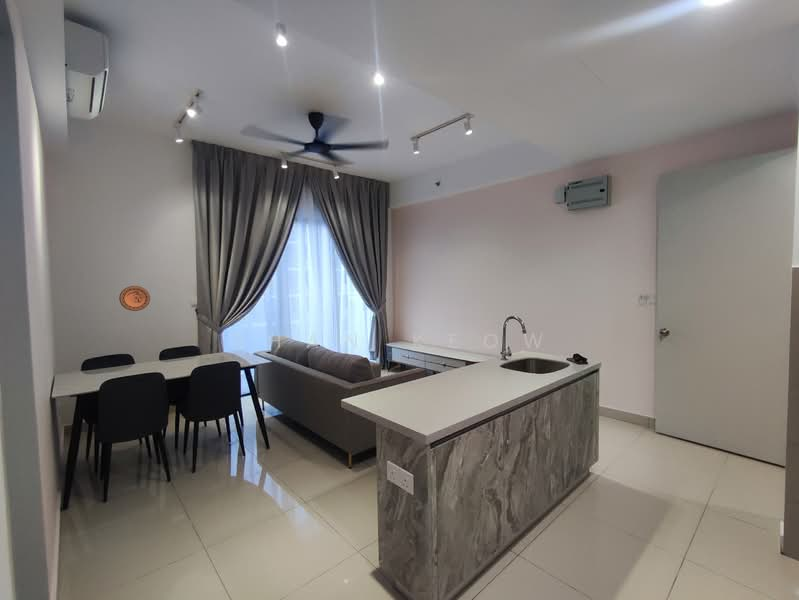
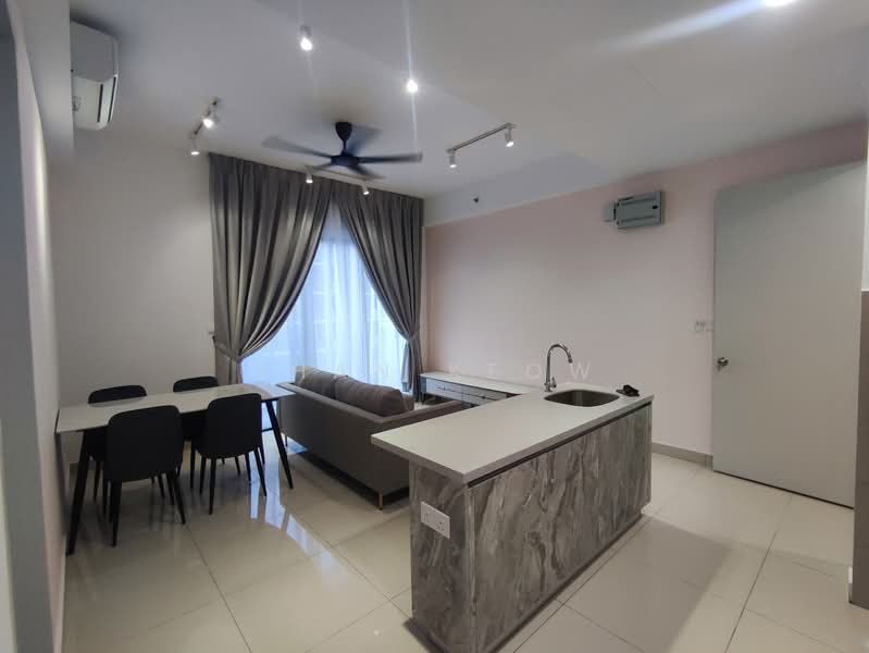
- decorative plate (135, 298)
